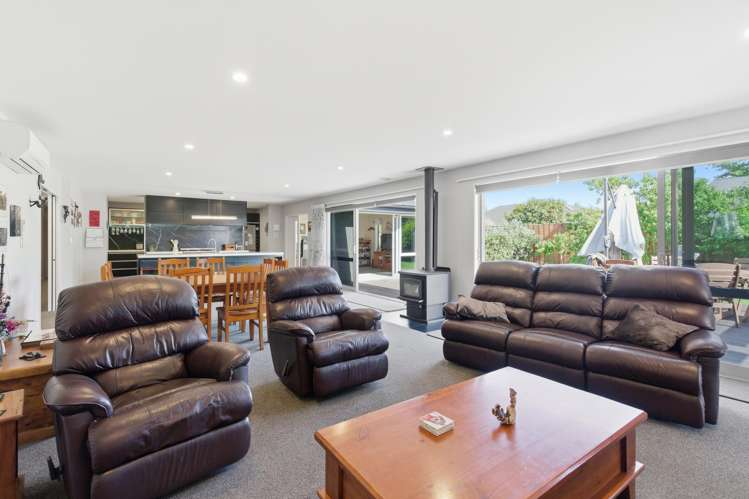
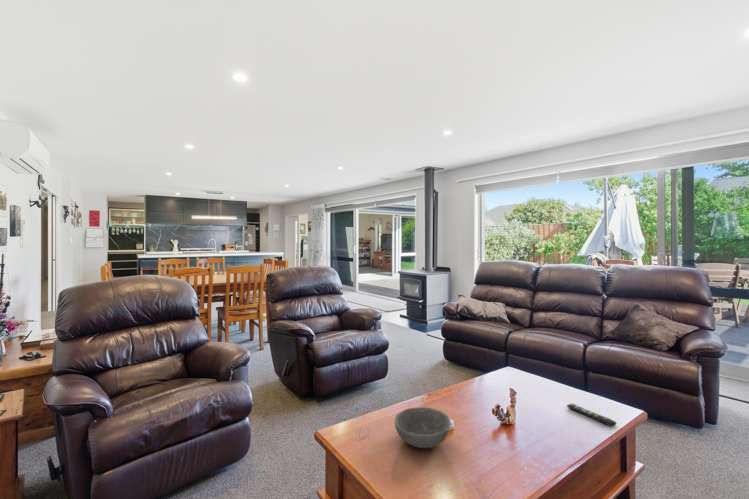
+ bowl (422, 429)
+ remote control (590, 414)
